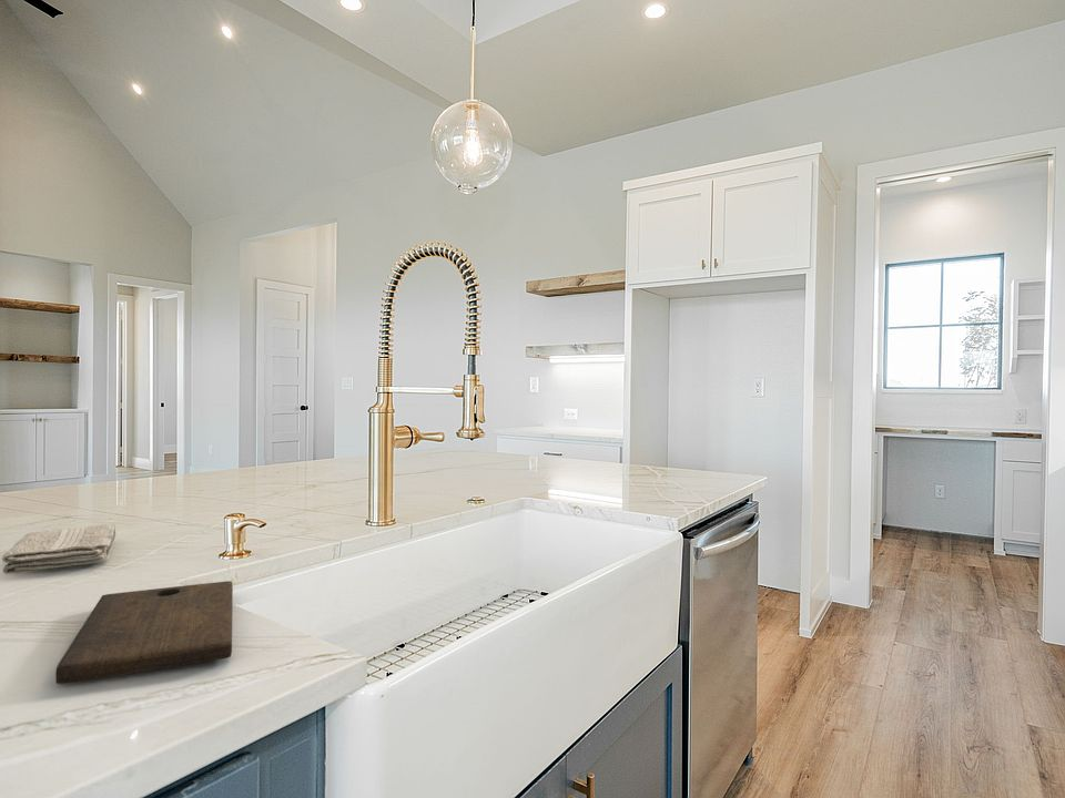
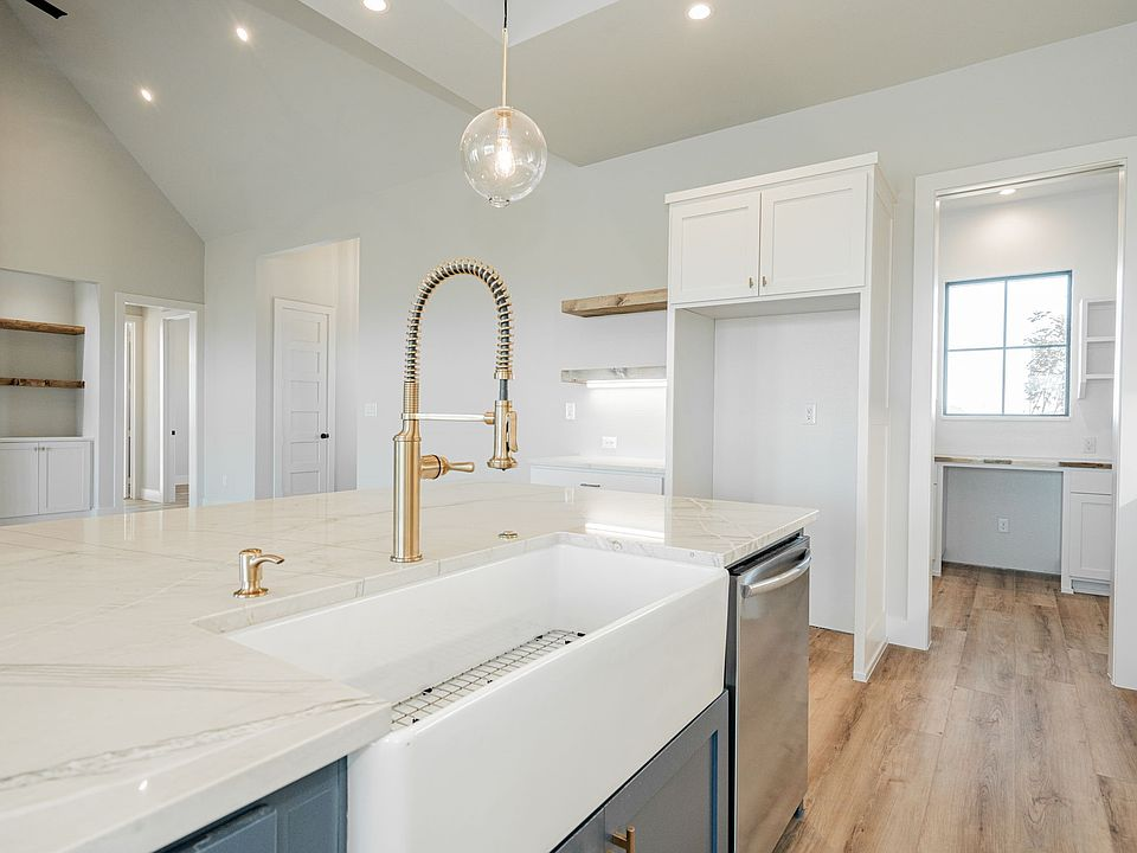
- cutting board (160, 623)
- washcloth (64, 544)
